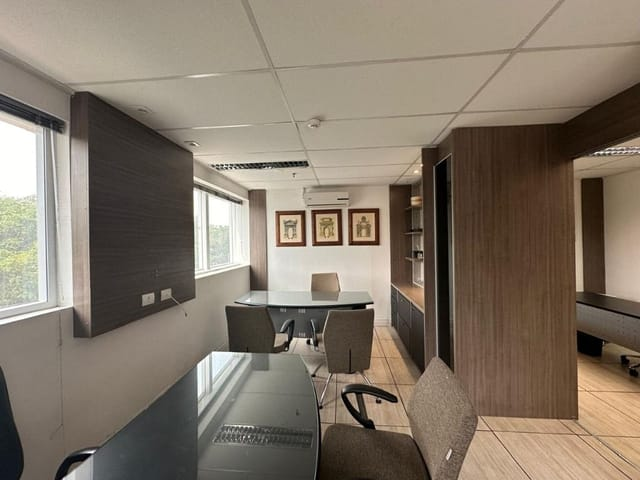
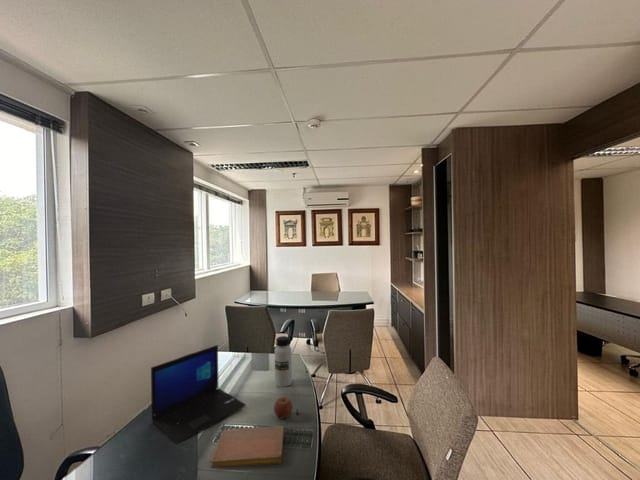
+ laptop (200, 387)
+ apple (283, 406)
+ water bottle (283, 360)
+ notebook (250, 444)
